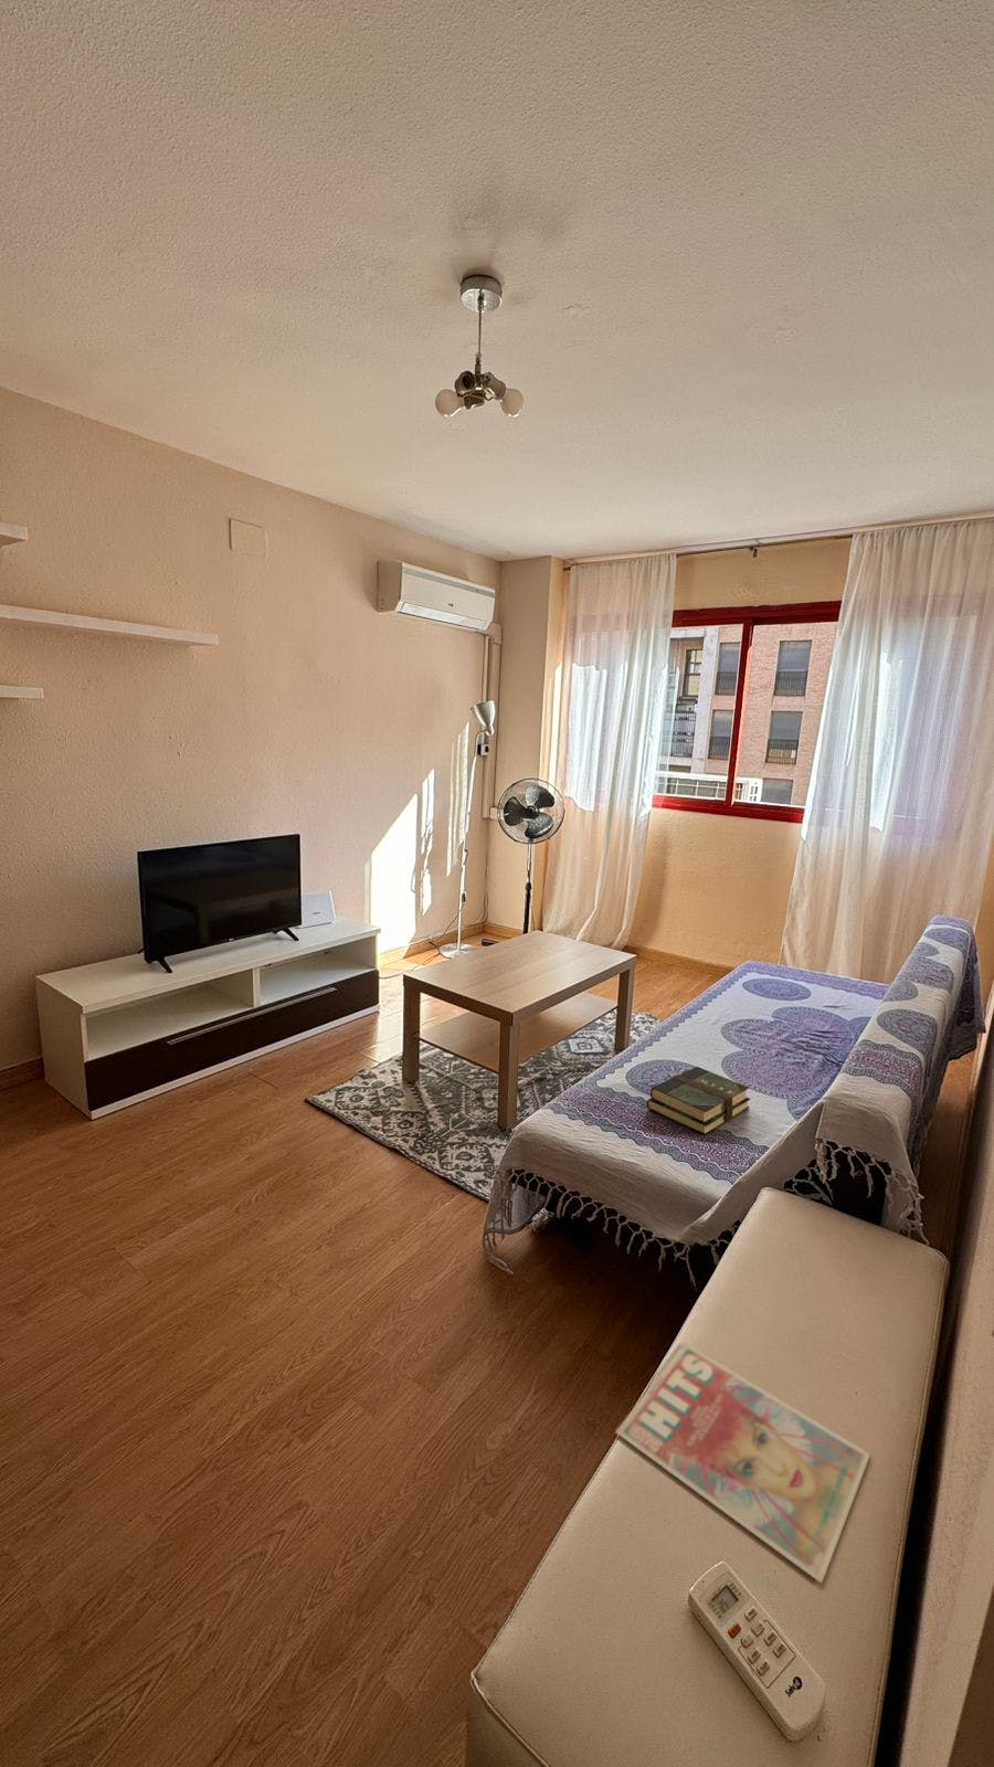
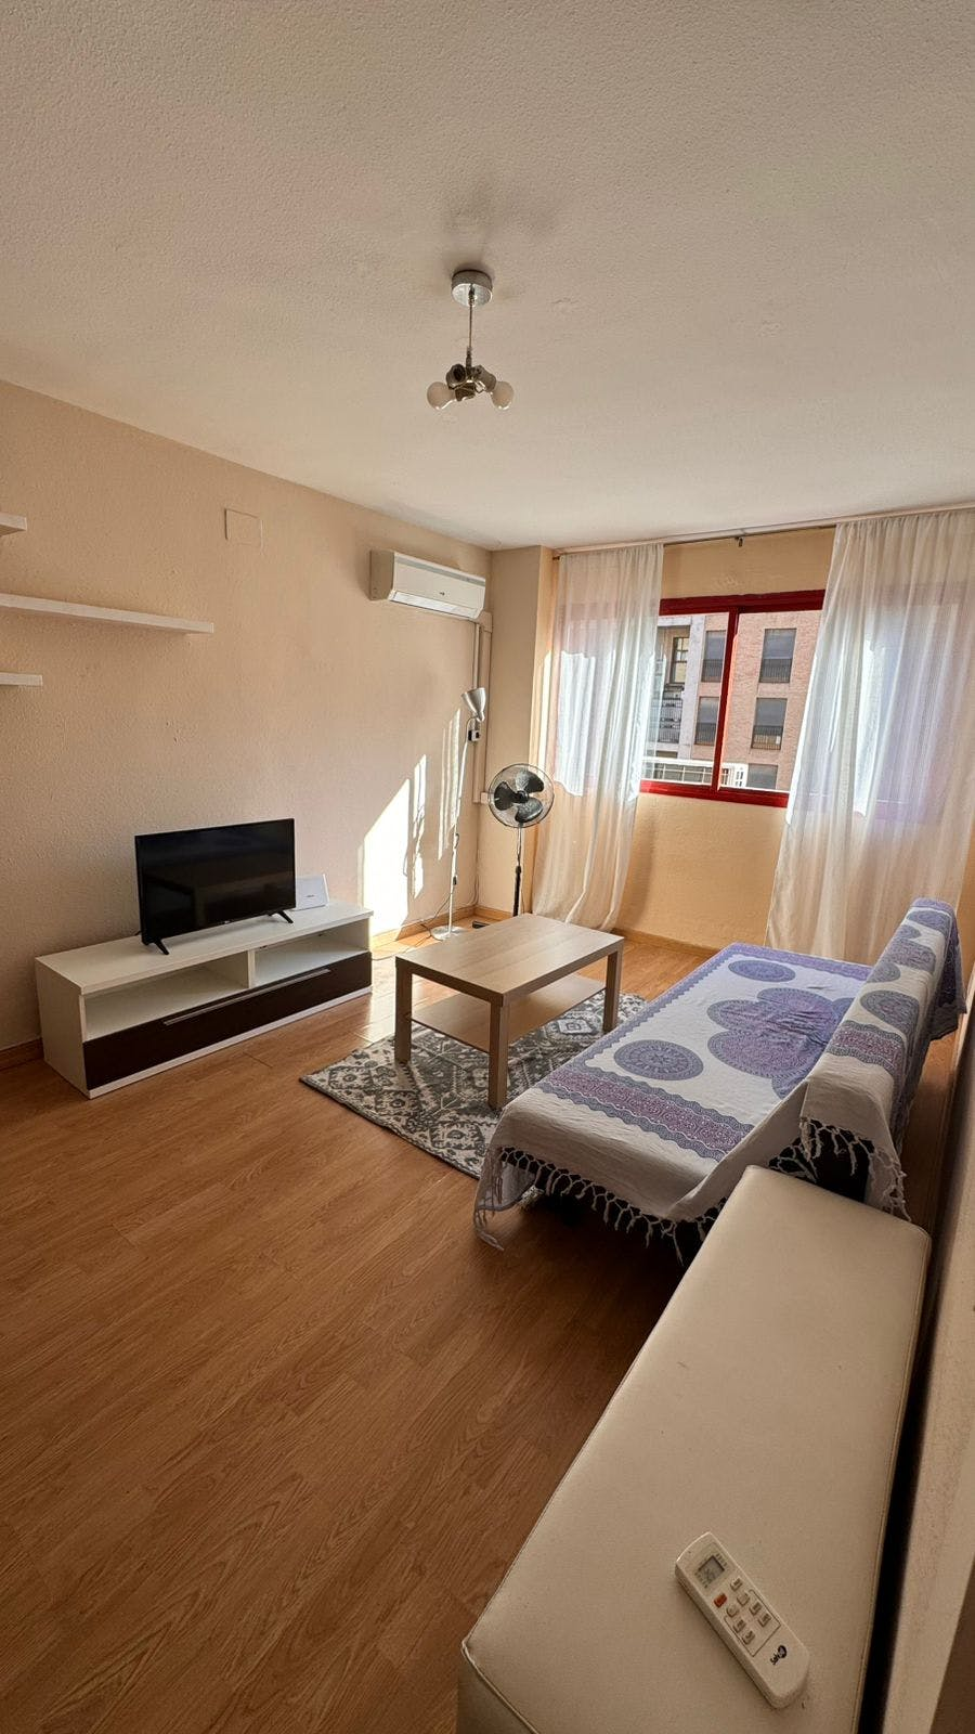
- magazine (742, 1442)
- book (699, 1097)
